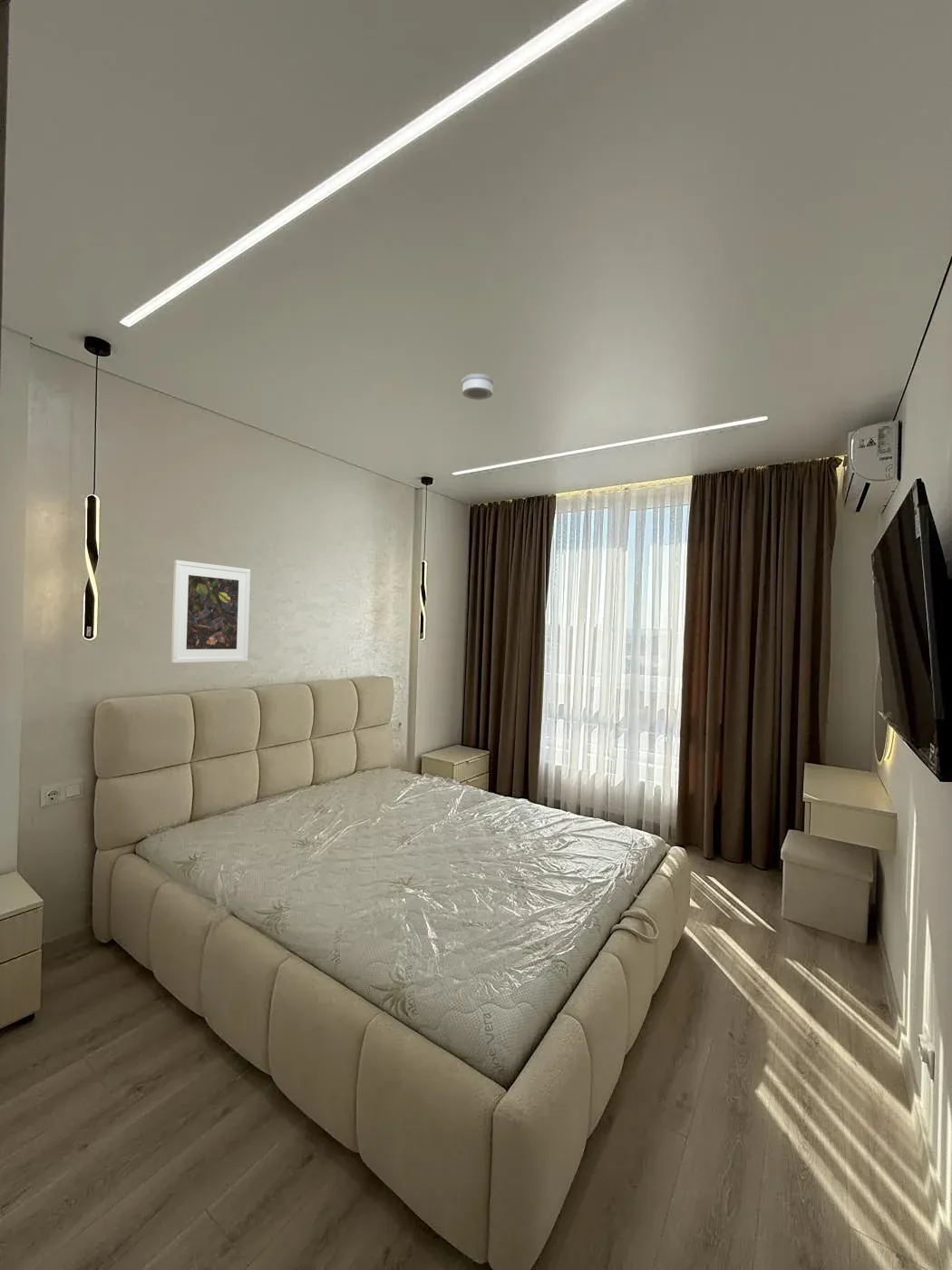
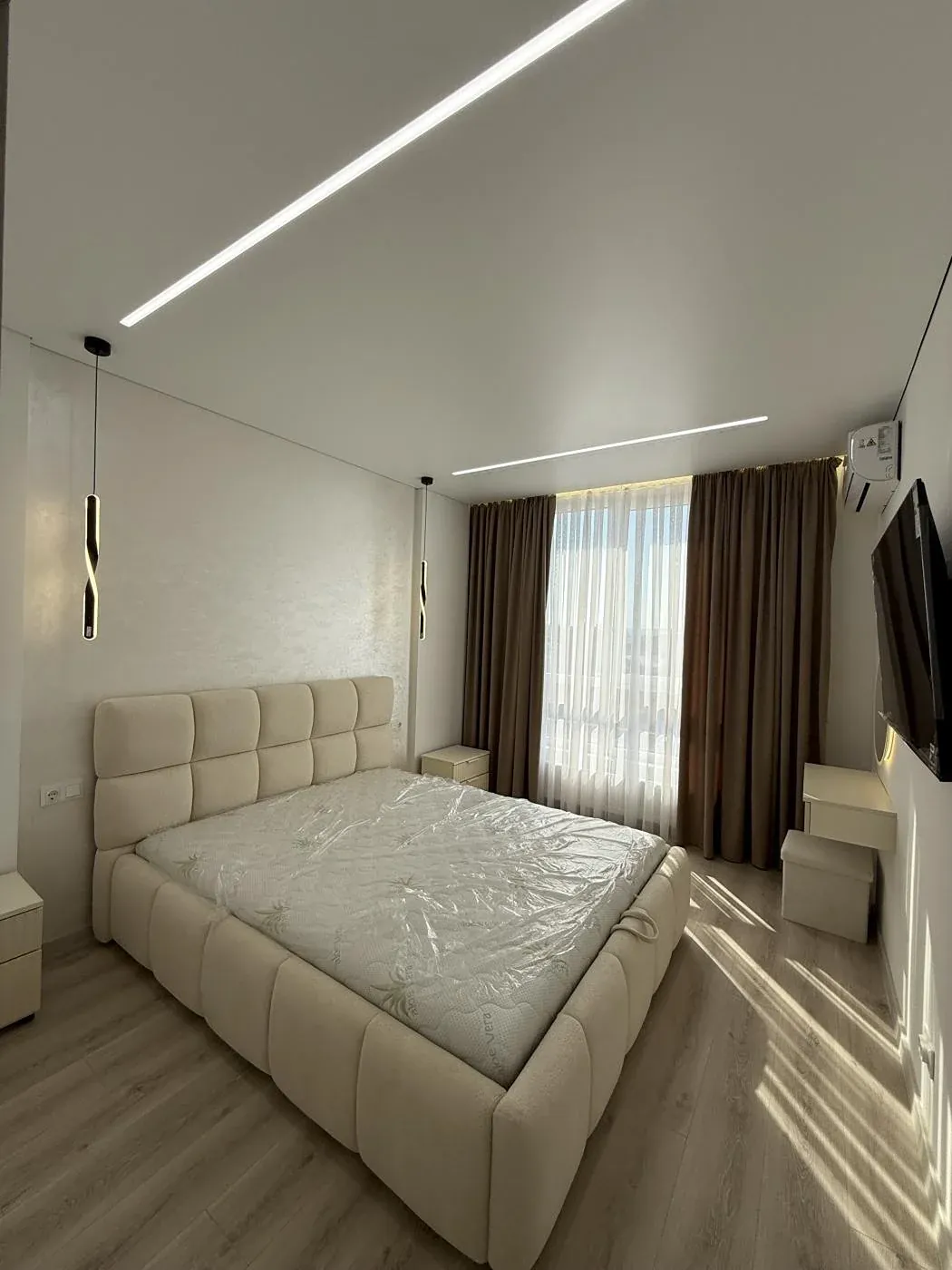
- smoke detector (477, 385)
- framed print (212, 613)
